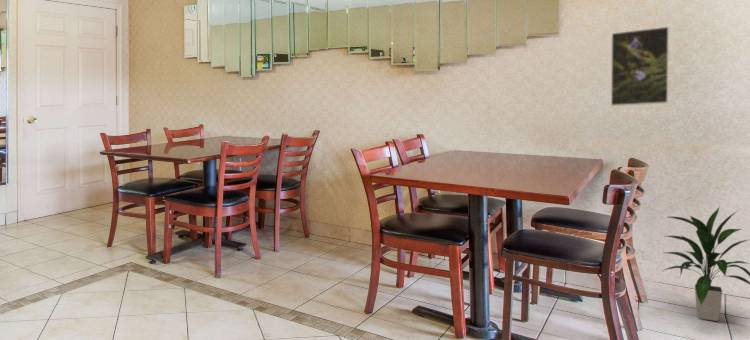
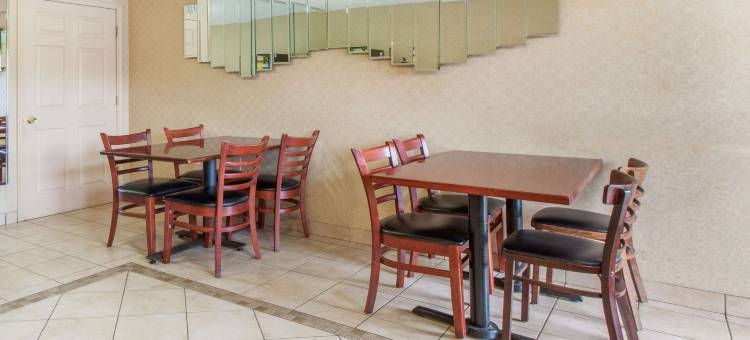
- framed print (639, 67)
- indoor plant (706, 262)
